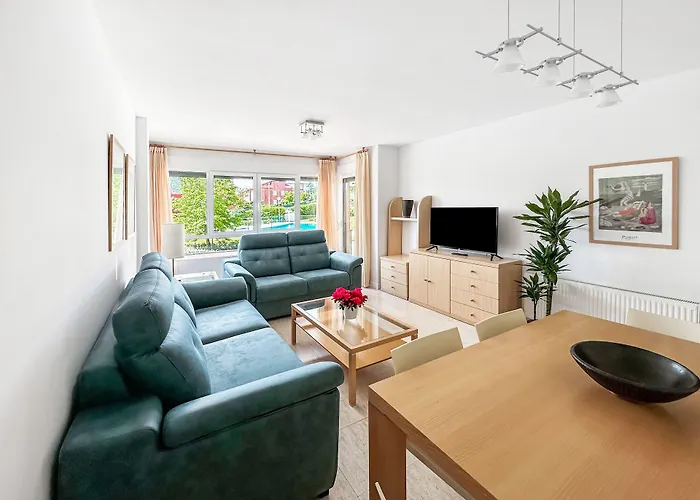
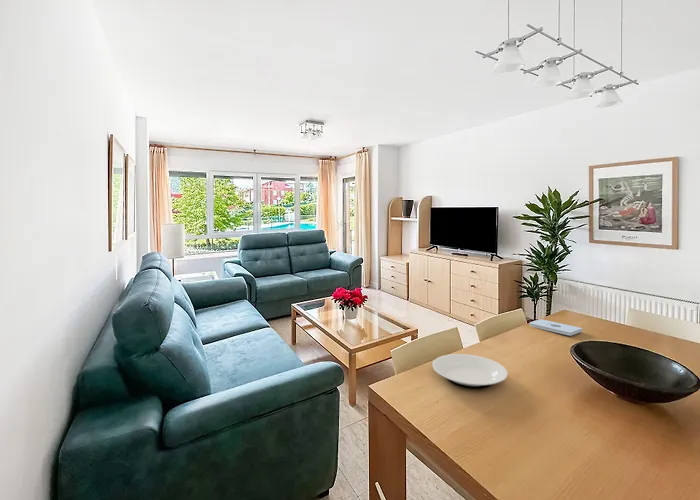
+ plate (468, 372)
+ notepad (554, 326)
